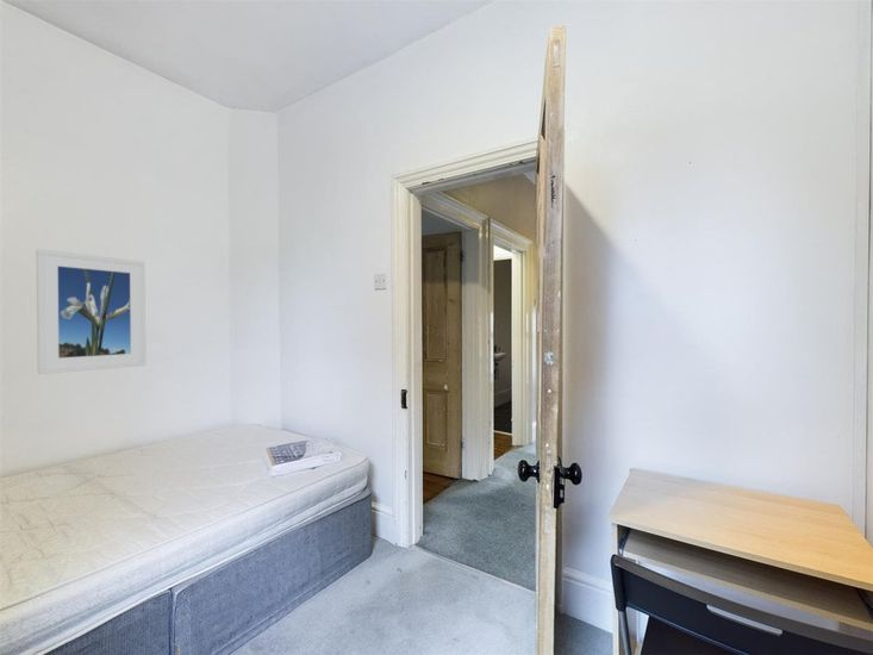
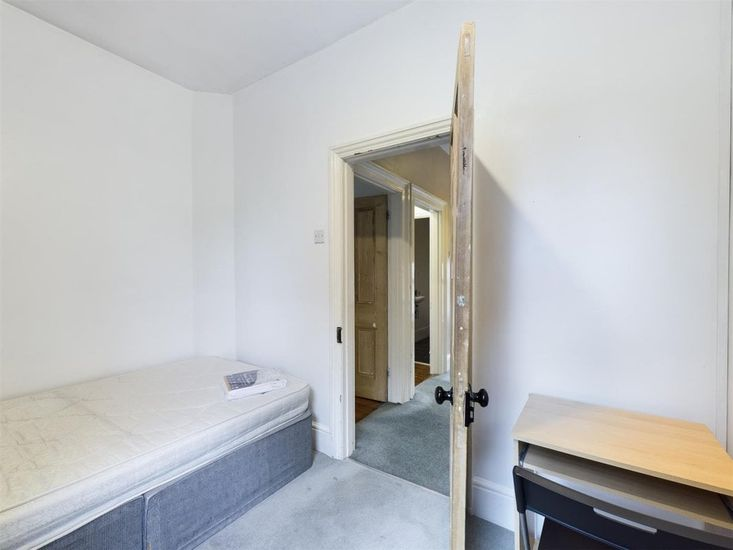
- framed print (95, 312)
